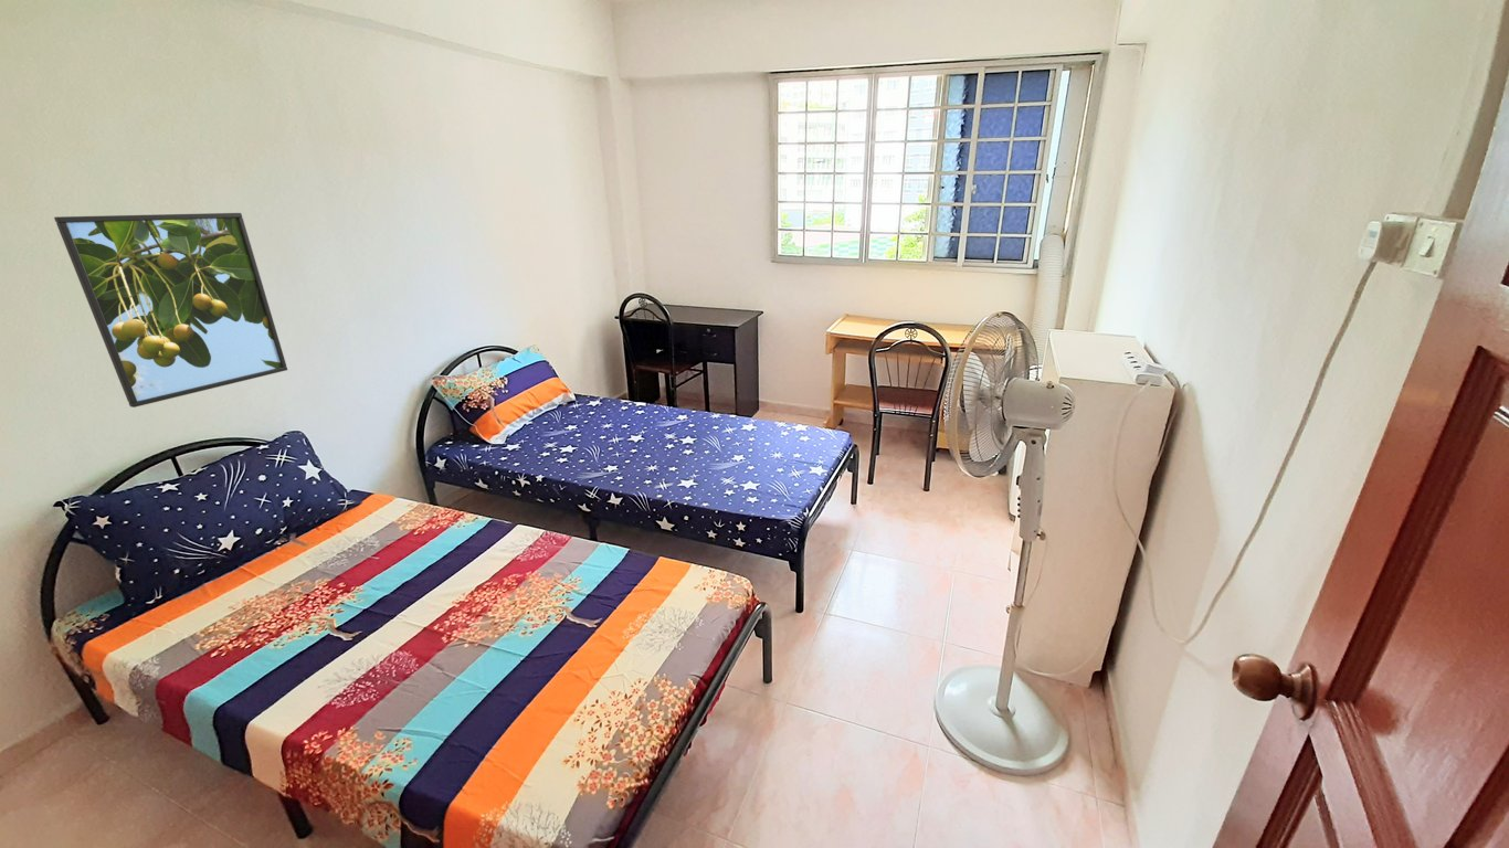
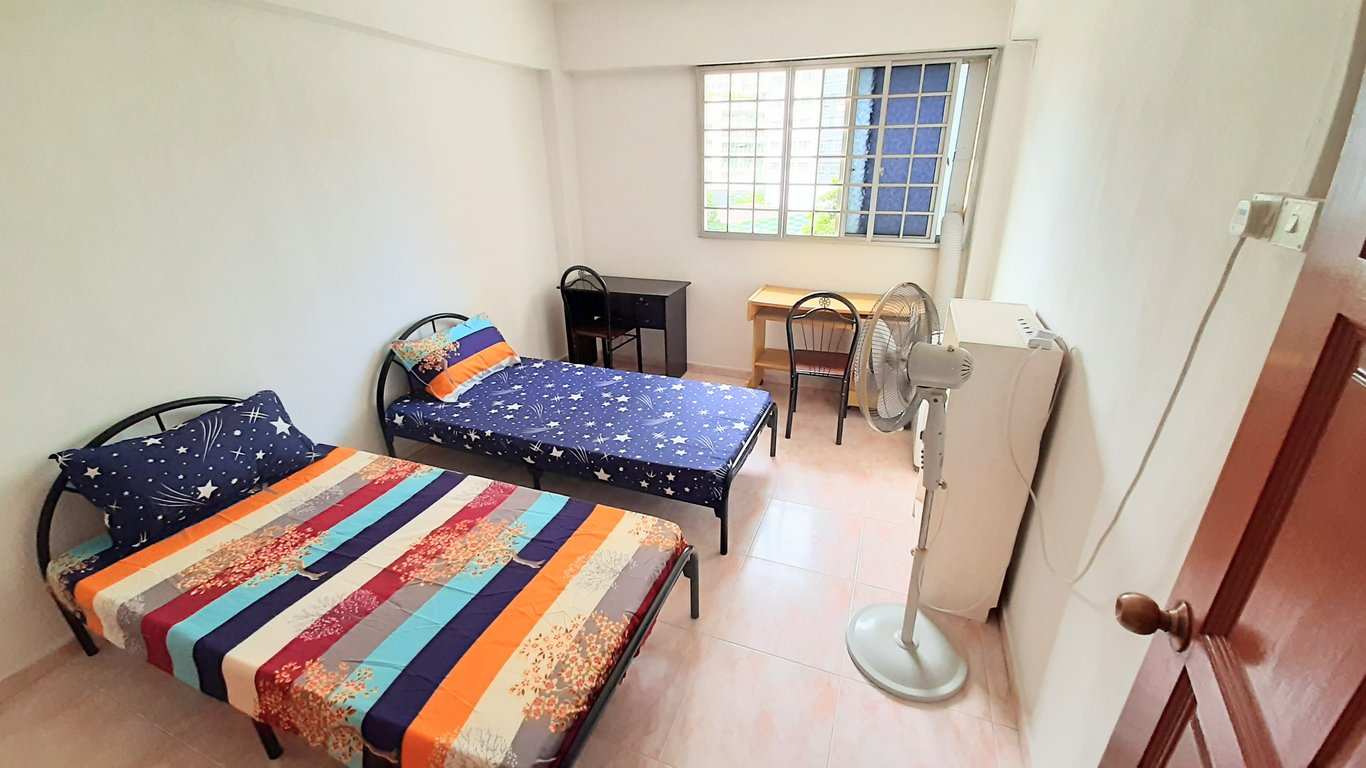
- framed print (188, 305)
